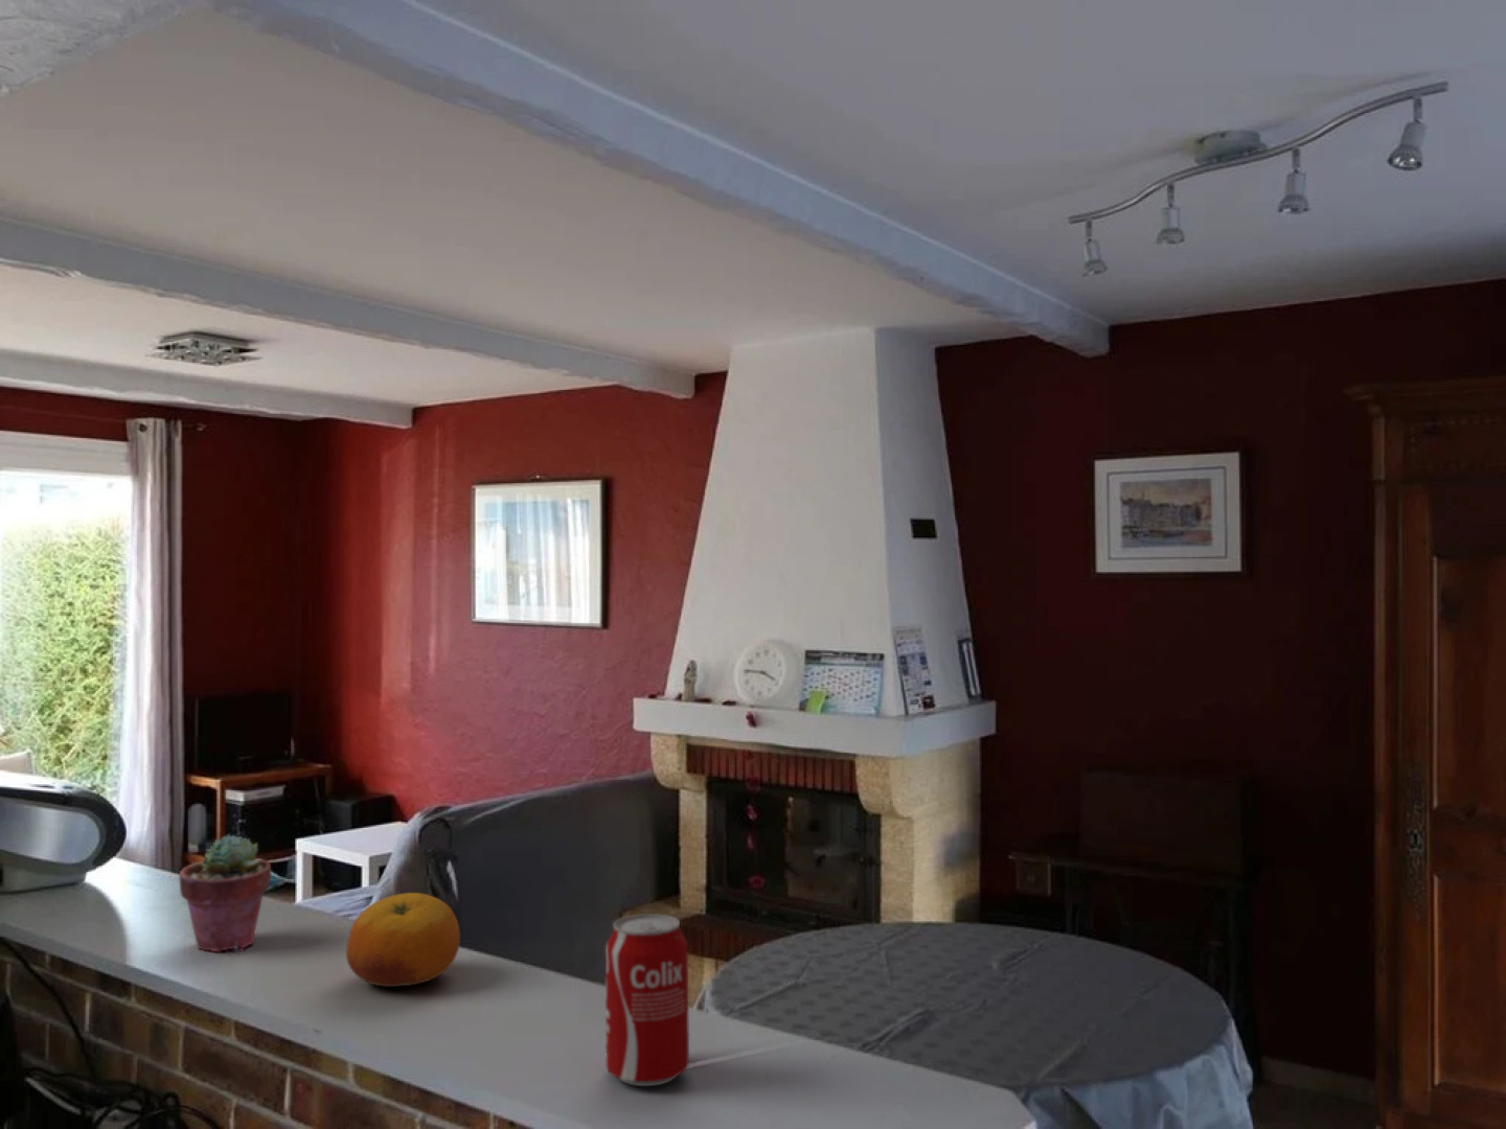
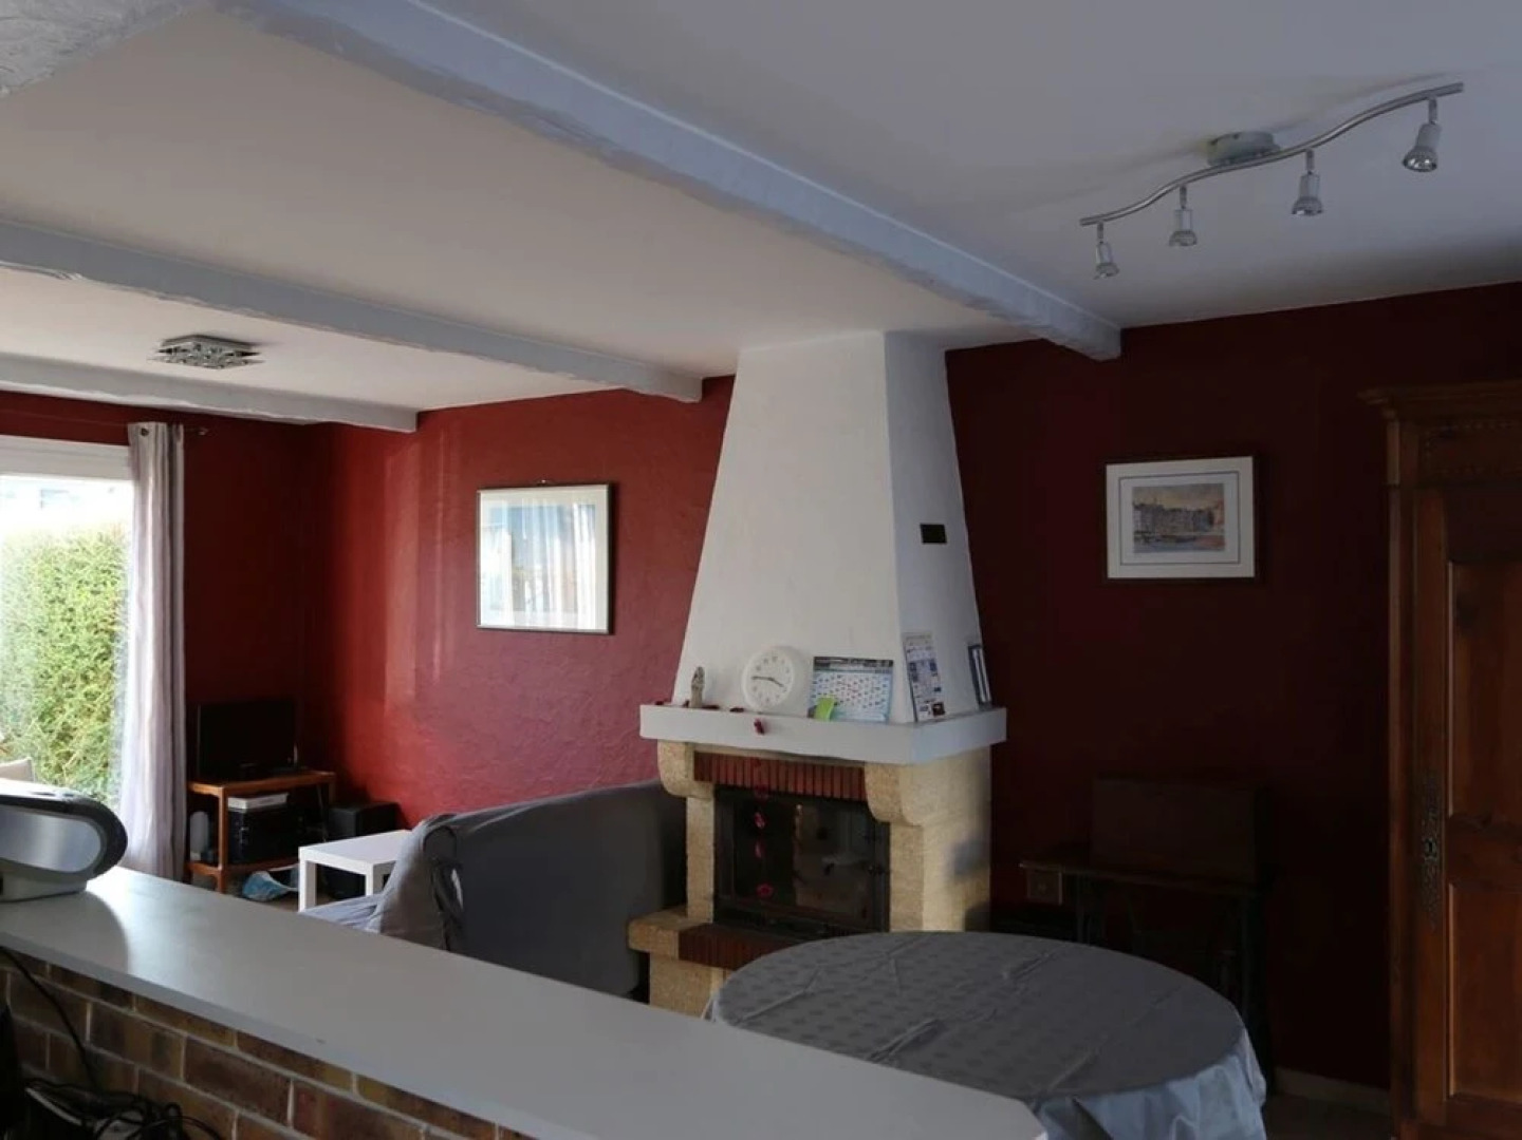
- beverage can (646, 999)
- fruit (403, 938)
- potted succulent (225, 891)
